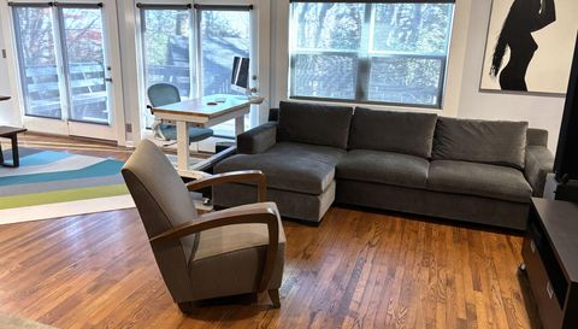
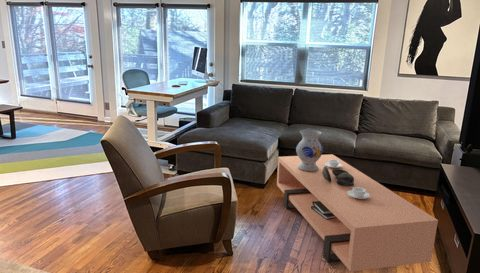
+ decorative bowl (339, 173)
+ coffee table (339, 201)
+ vase (309, 150)
